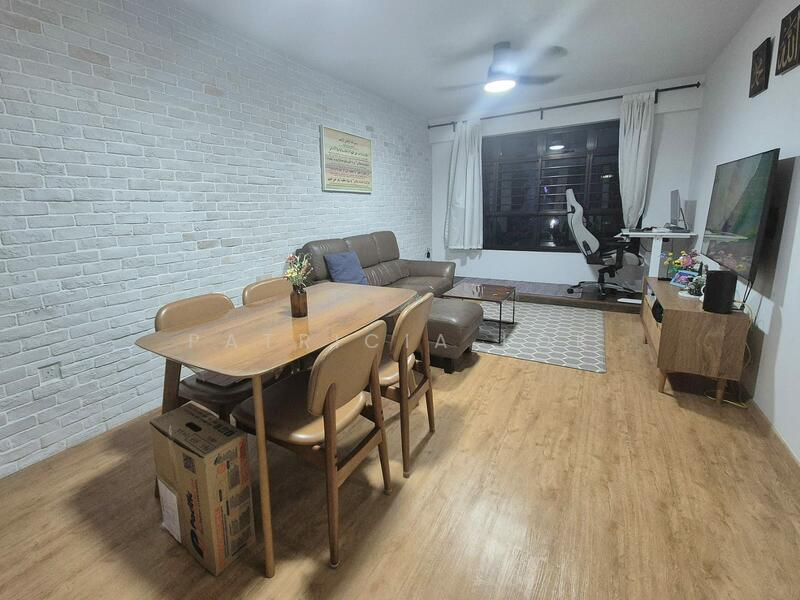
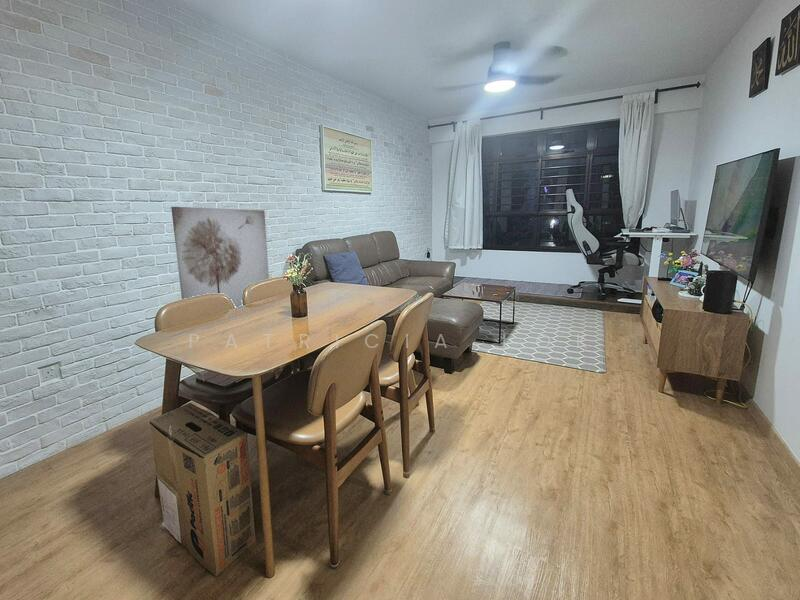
+ wall art (227, 260)
